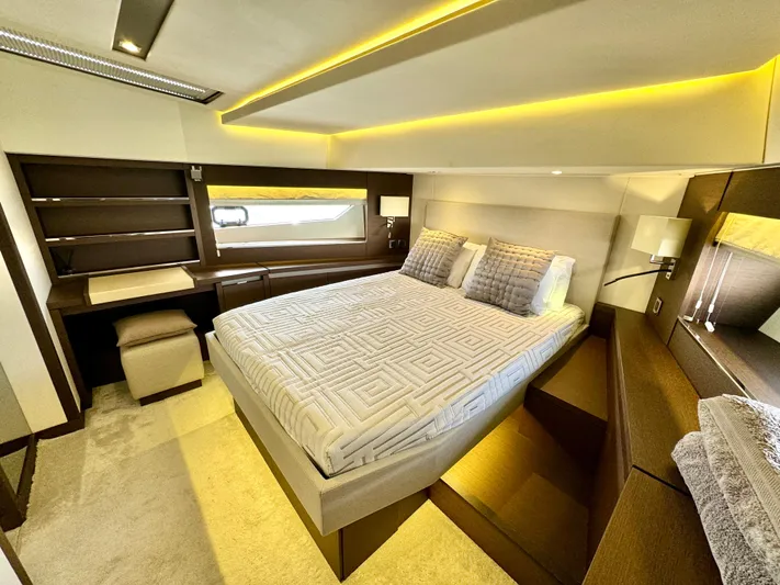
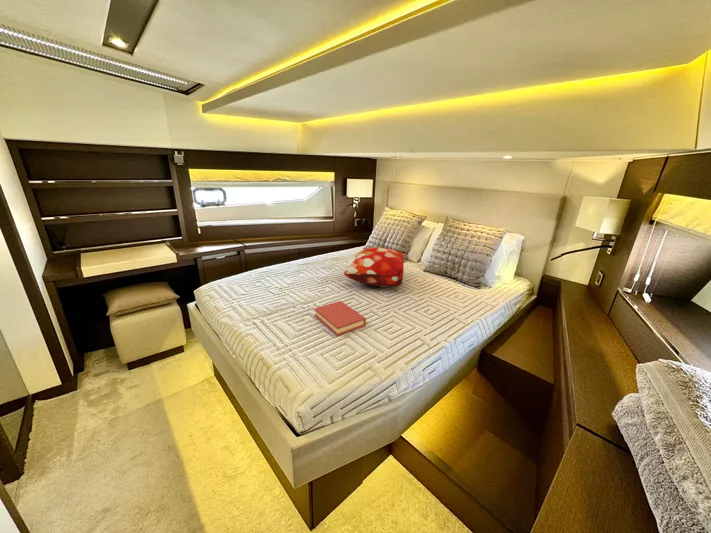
+ decorative pillow (376, 265)
+ hardback book (339, 316)
